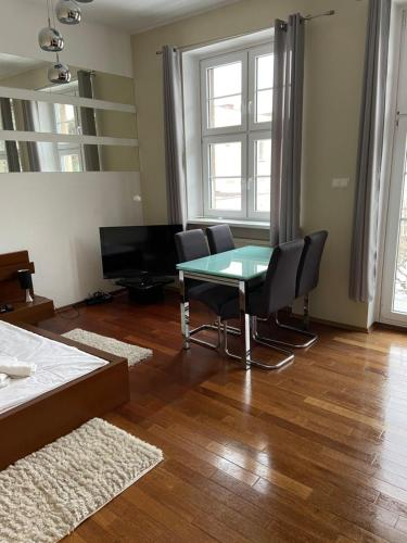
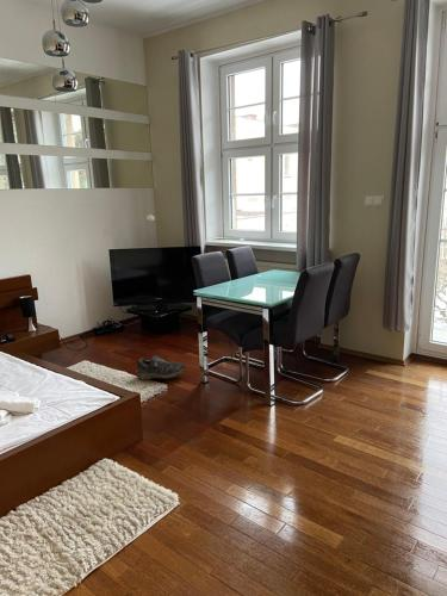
+ shoe (160, 366)
